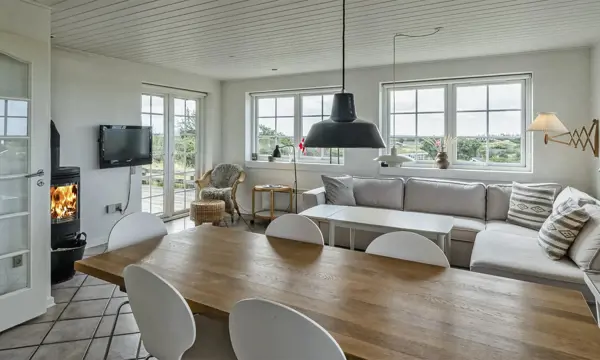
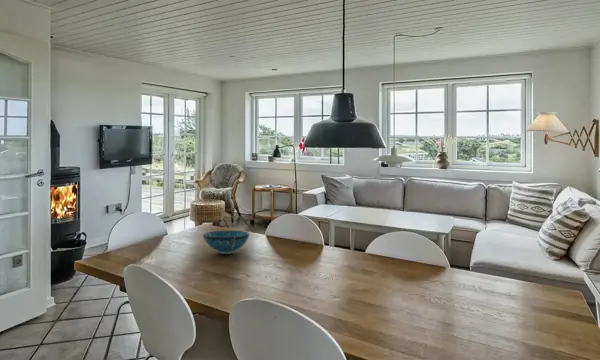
+ decorative bowl (226, 242)
